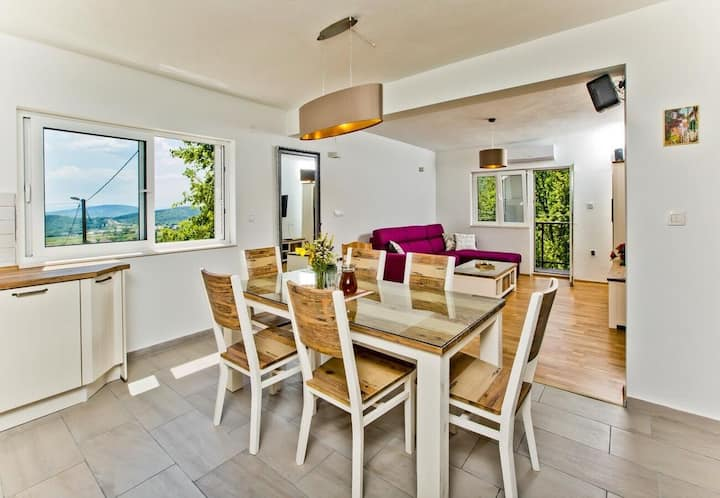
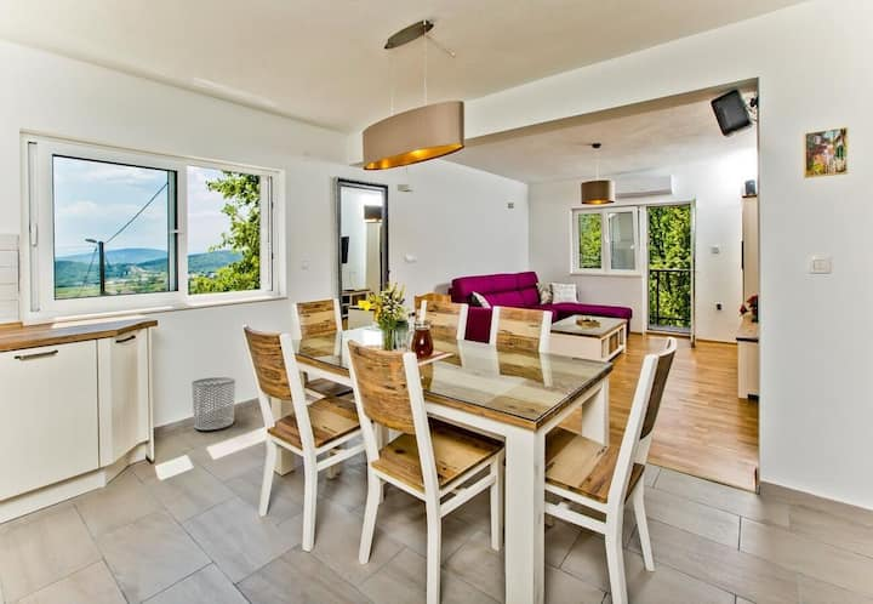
+ waste bin (213, 403)
